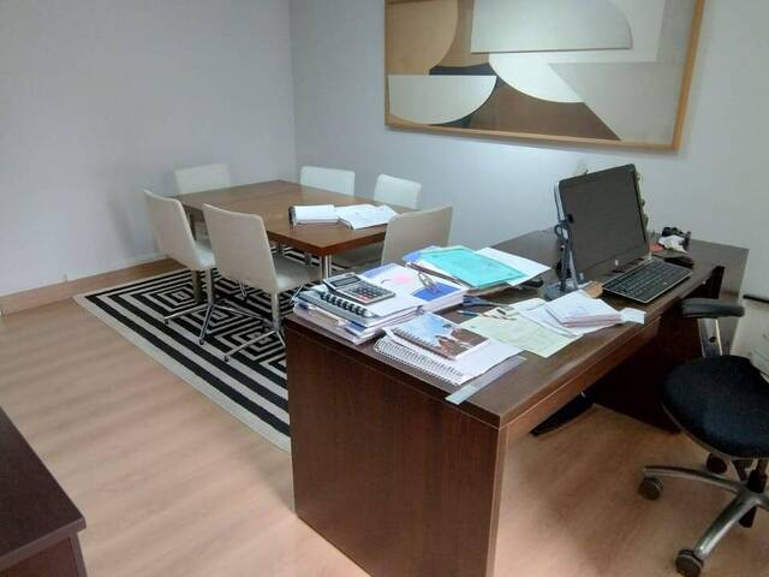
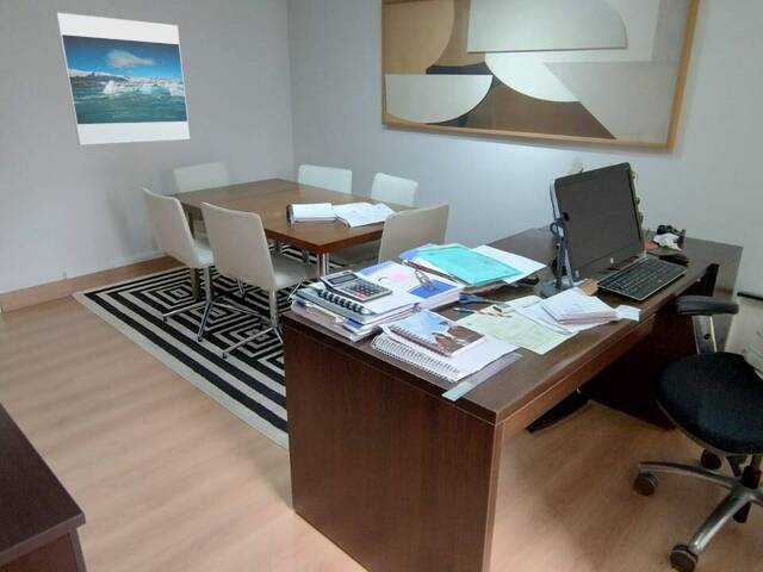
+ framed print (129, 82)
